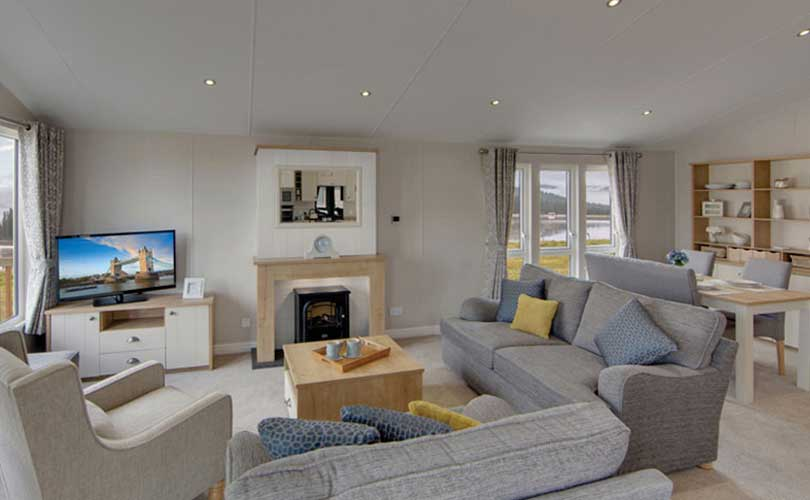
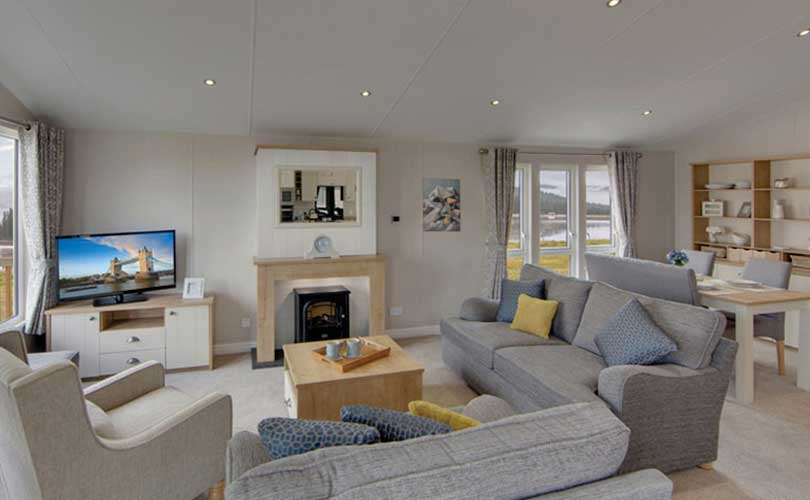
+ wall art (441, 205)
